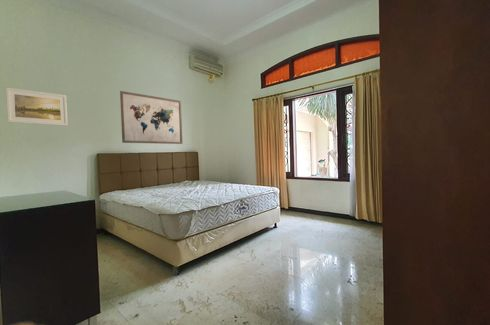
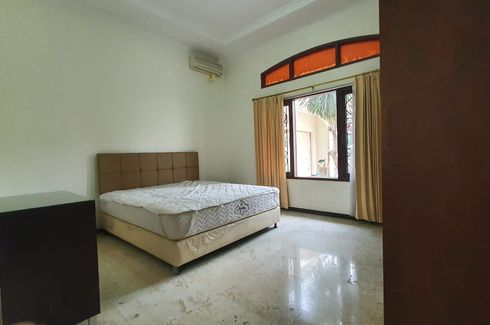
- wall art (154, 119)
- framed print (38, 107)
